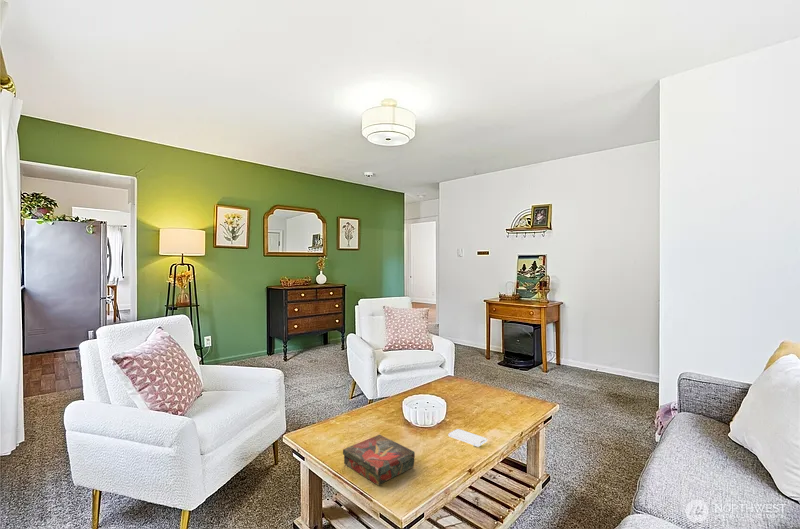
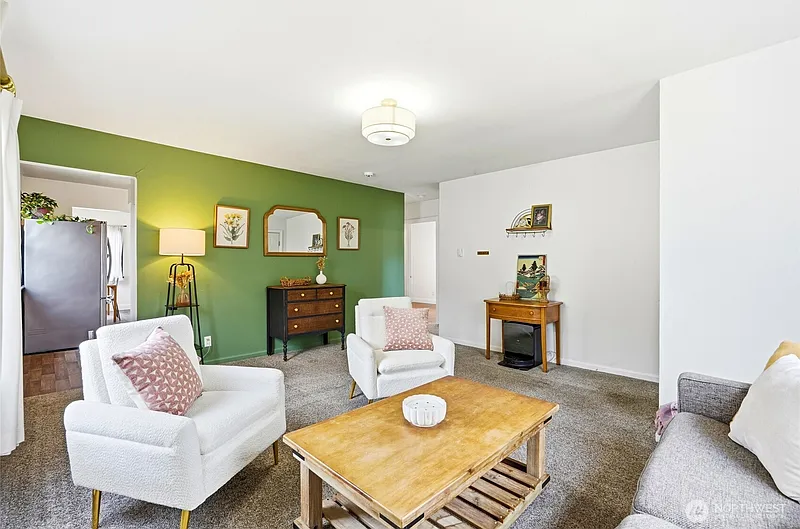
- smartphone (467, 437)
- book (378, 457)
